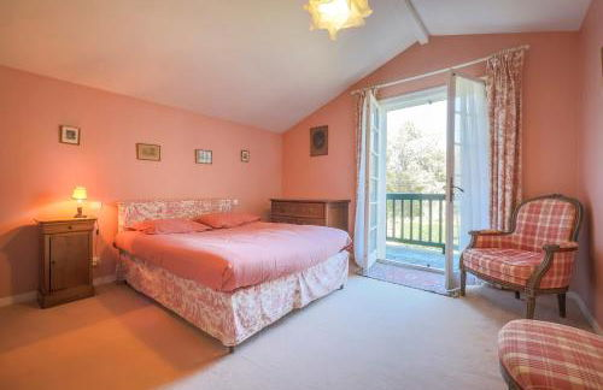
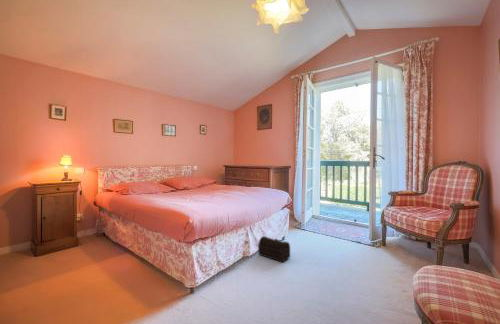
+ treasure chest (274, 247)
